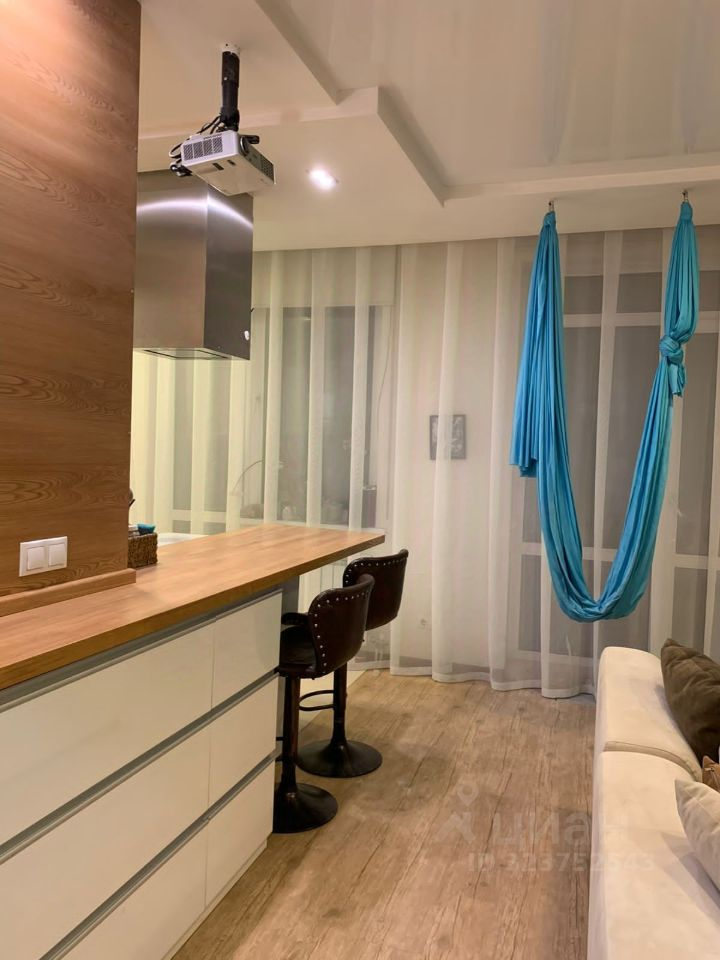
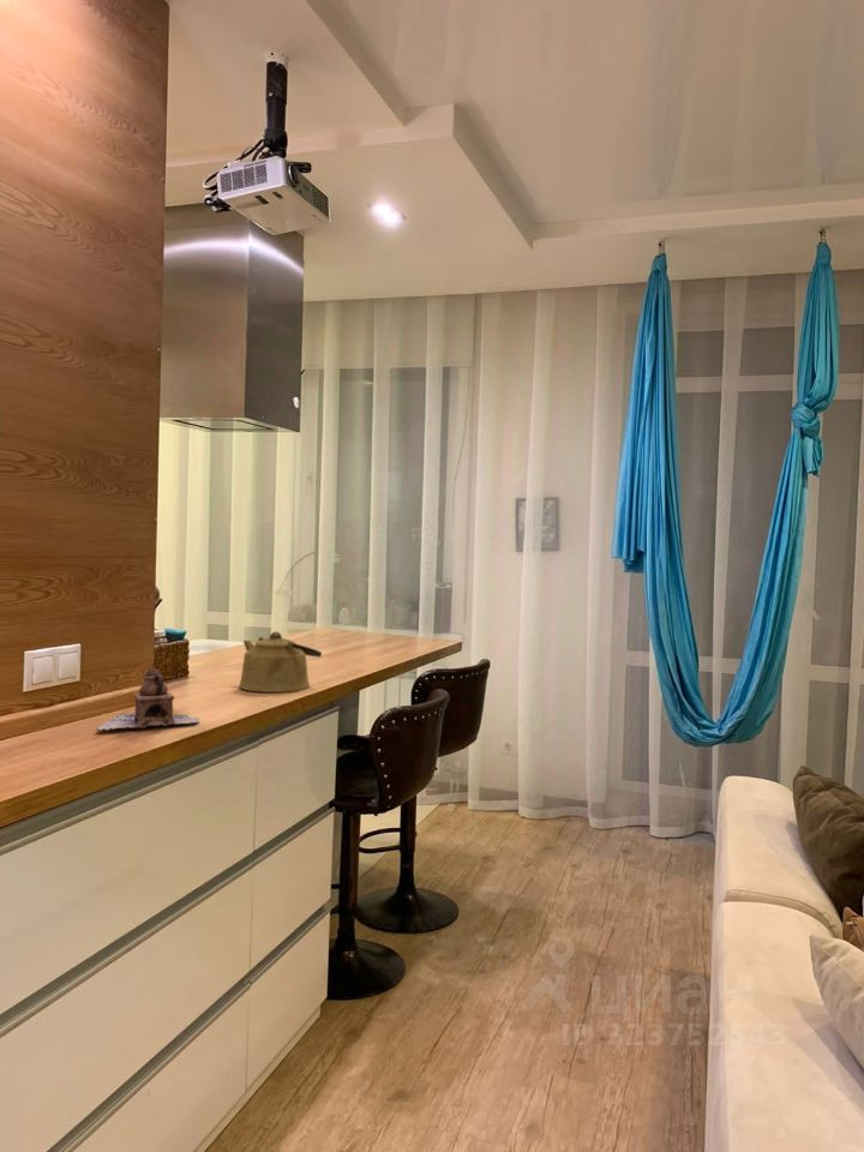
+ teapot (152, 695)
+ kettle (271, 658)
